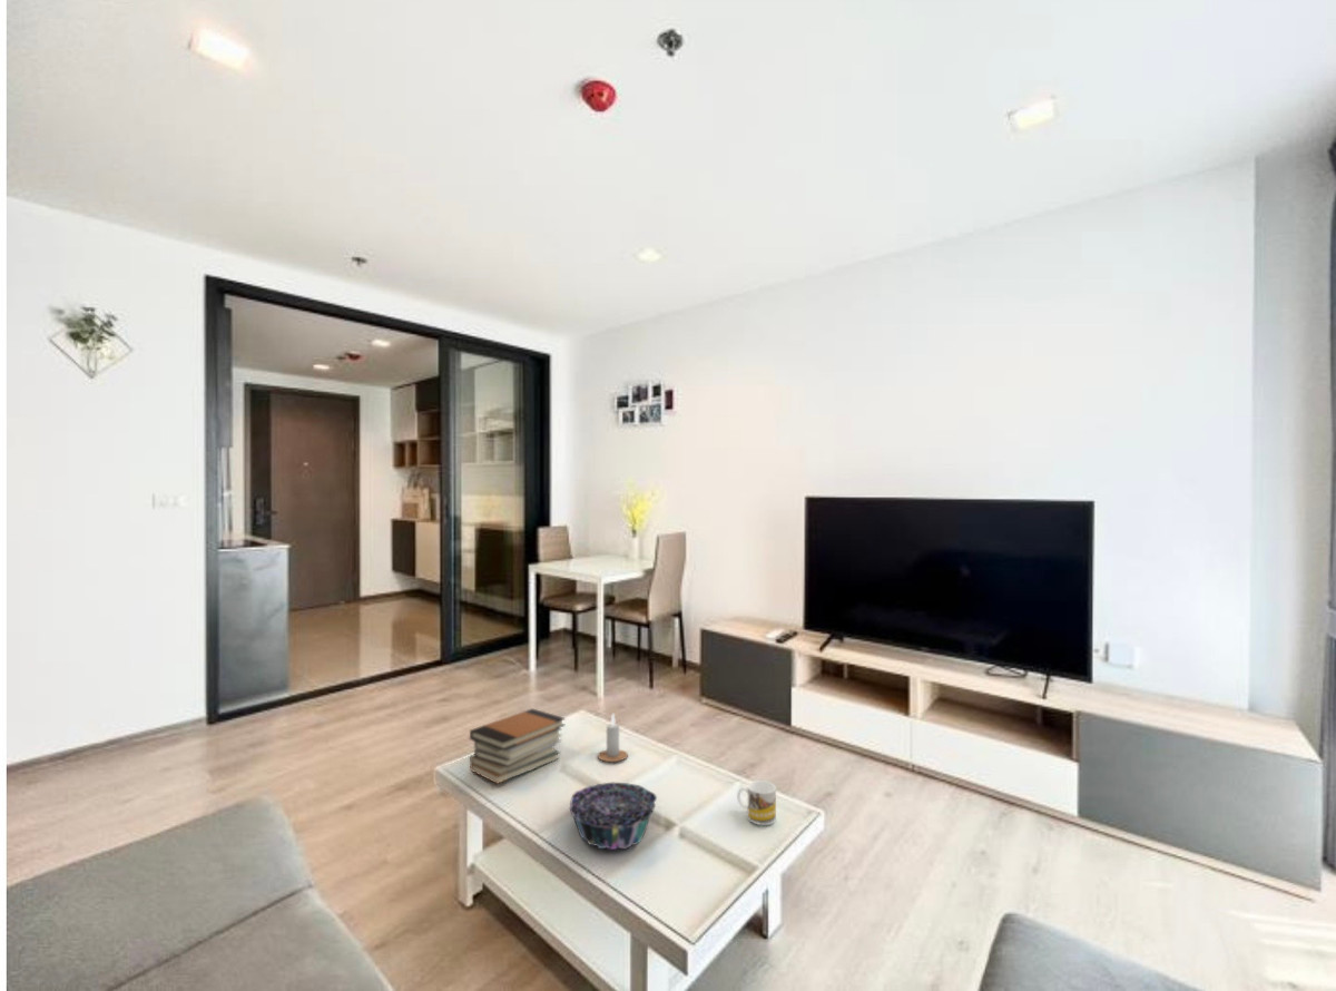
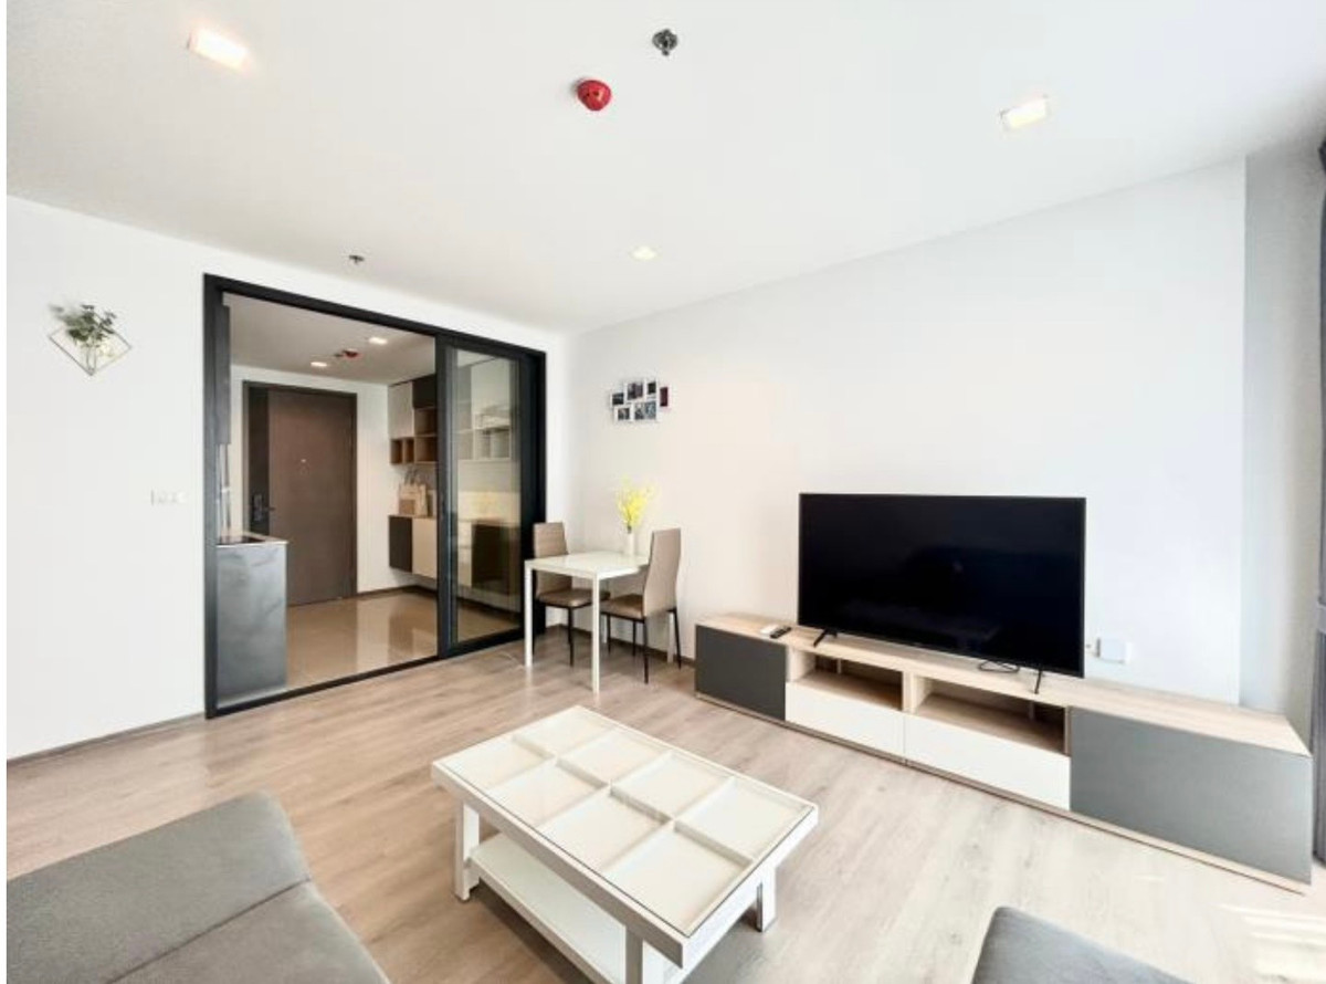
- decorative bowl (613, 816)
- mug (756, 801)
- book stack (518, 744)
- candle (612, 734)
